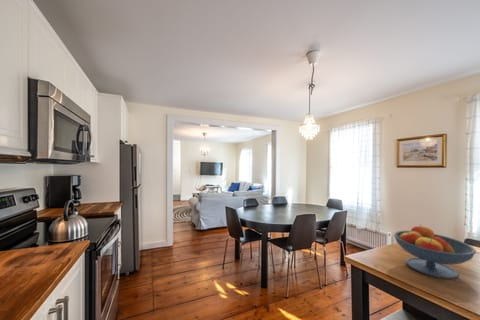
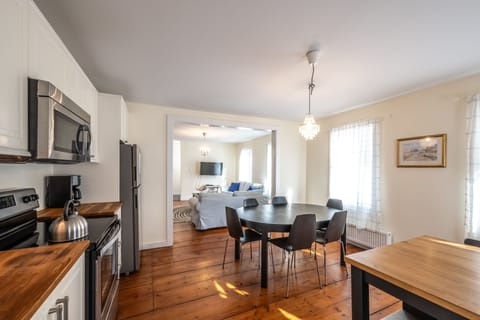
- fruit bowl (430, 249)
